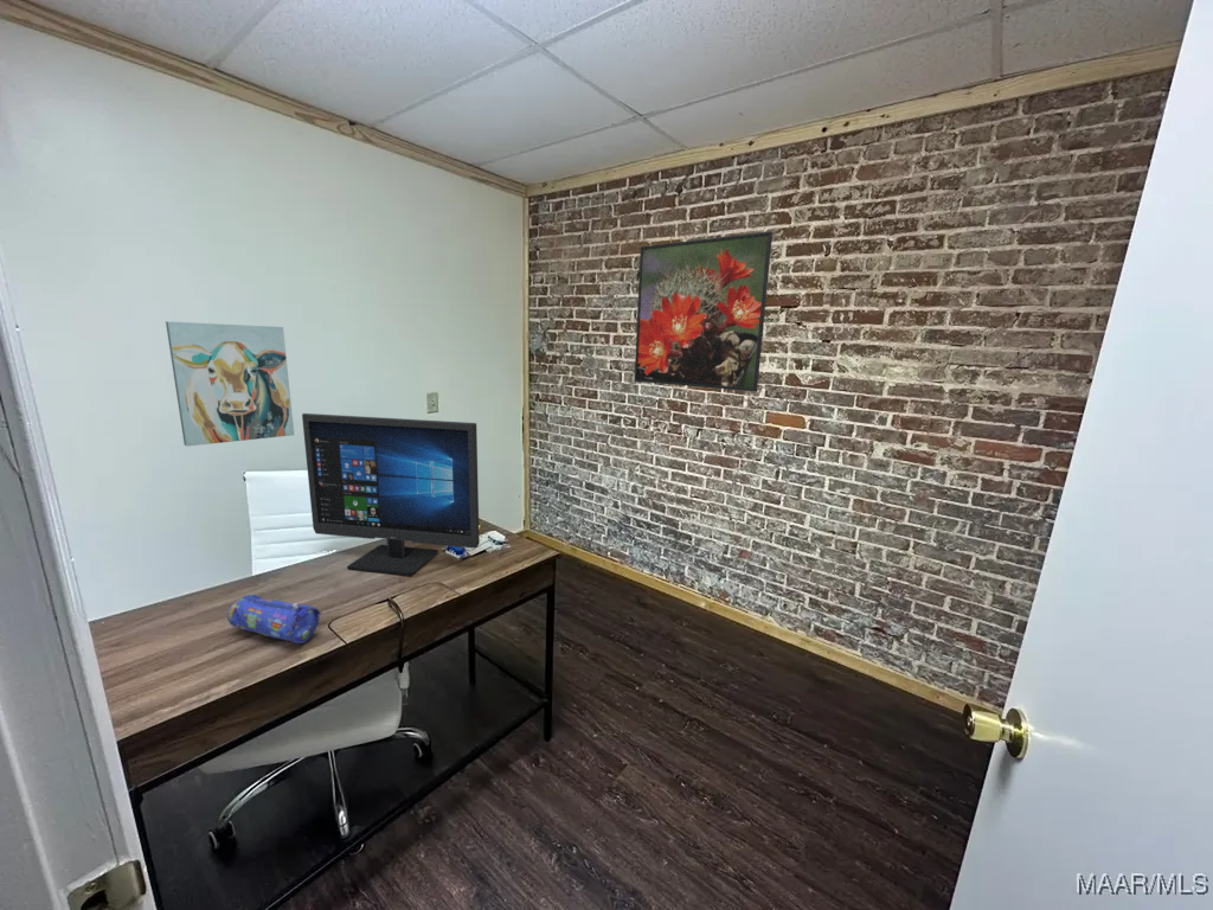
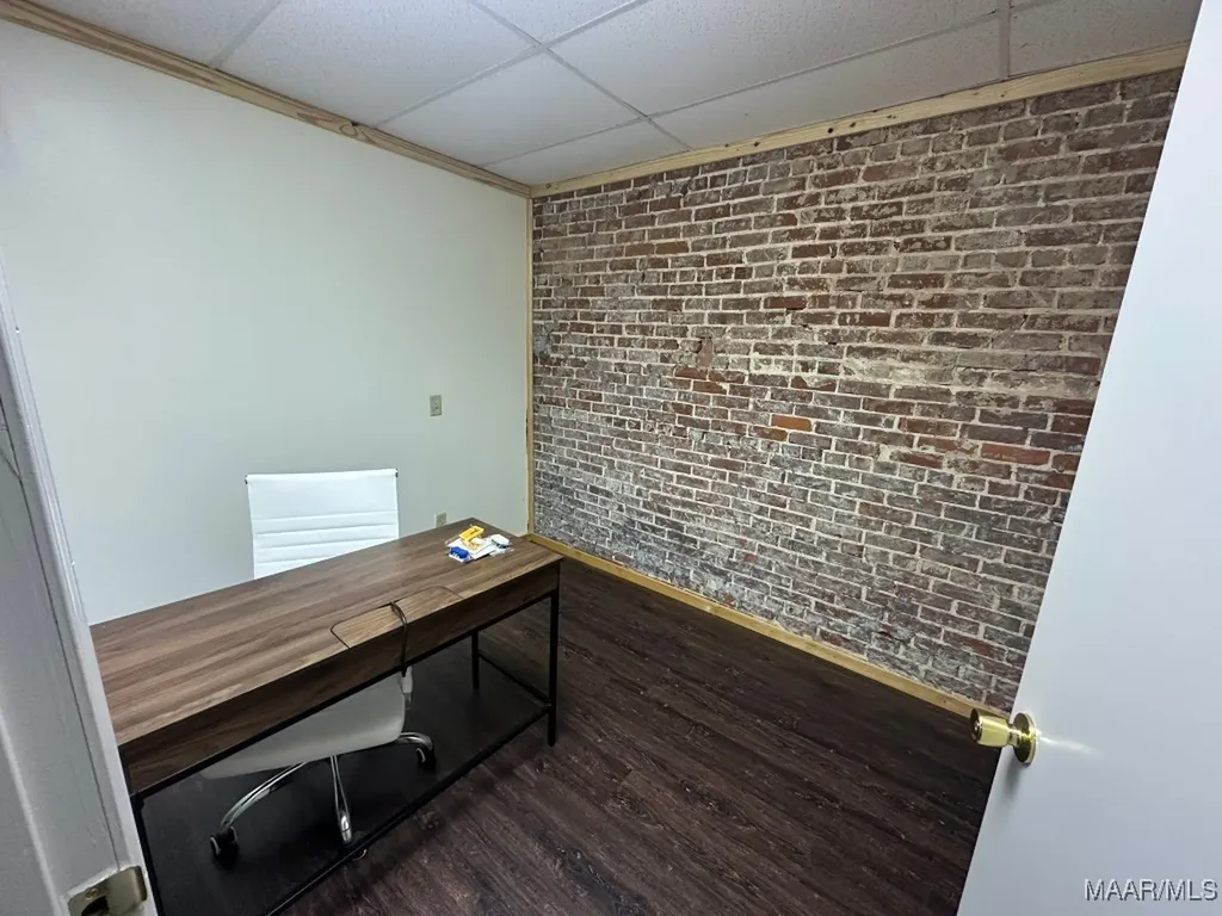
- computer monitor (391, 491)
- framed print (695, 315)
- wall art (236, 383)
- pencil case (274, 616)
